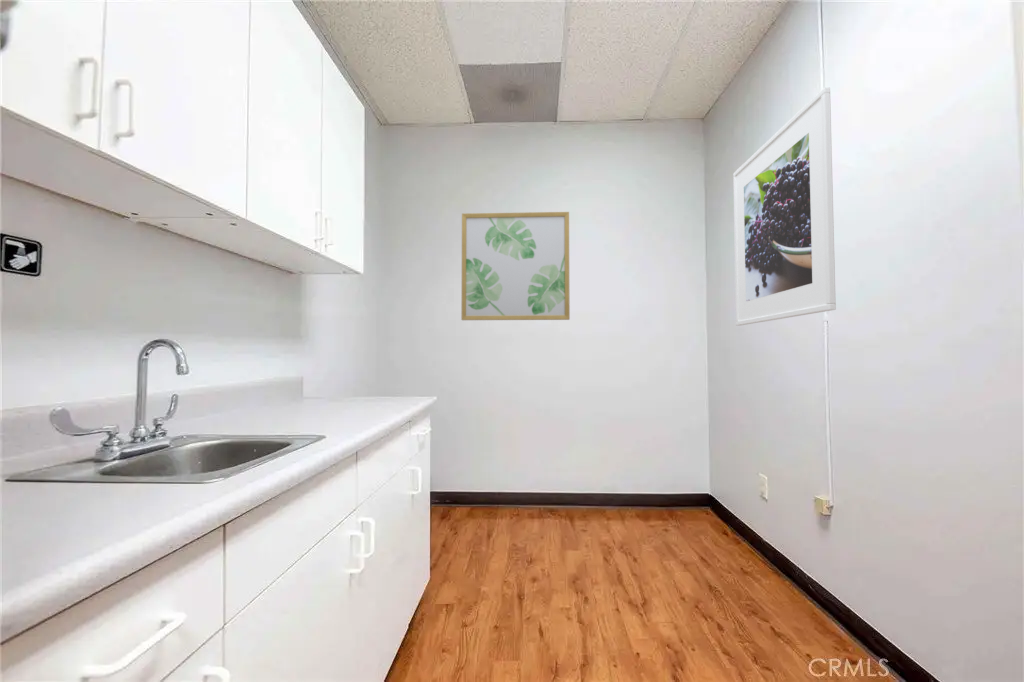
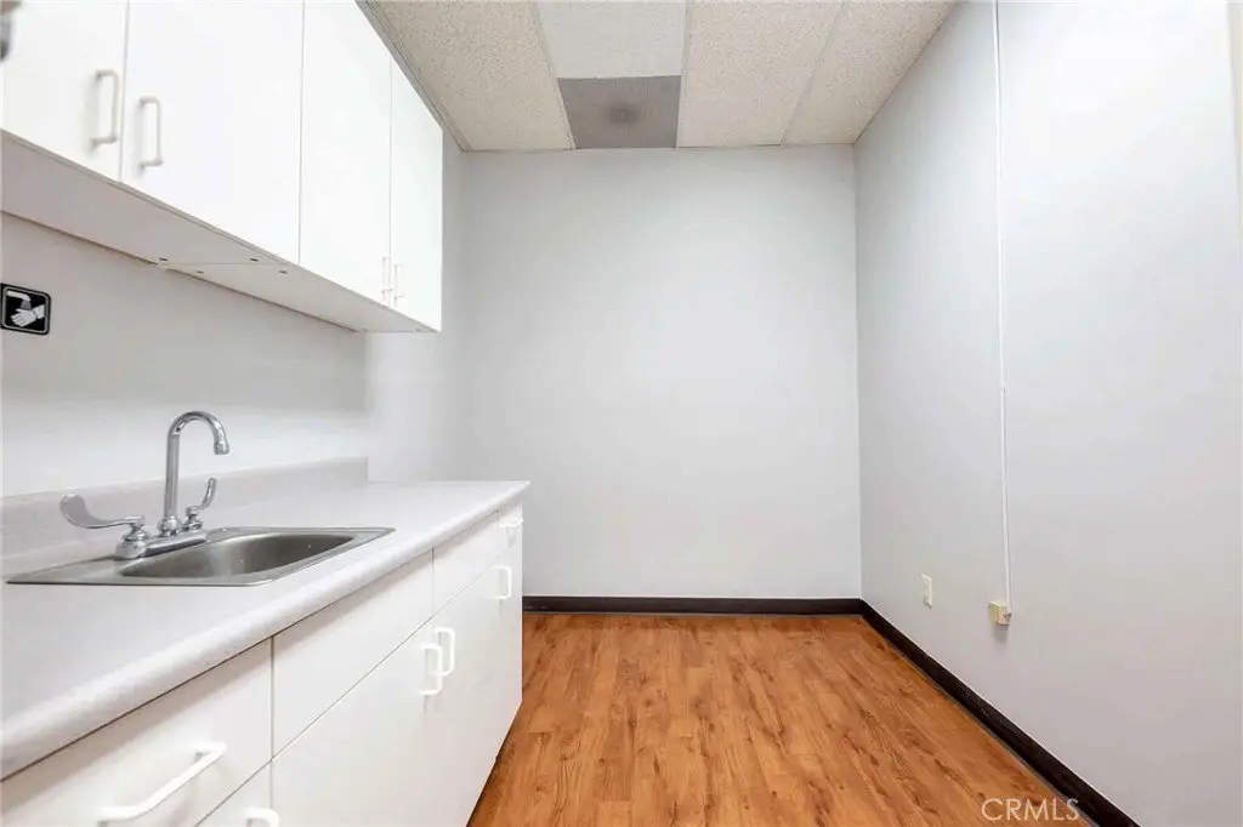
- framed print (774, 228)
- wall art (515, 266)
